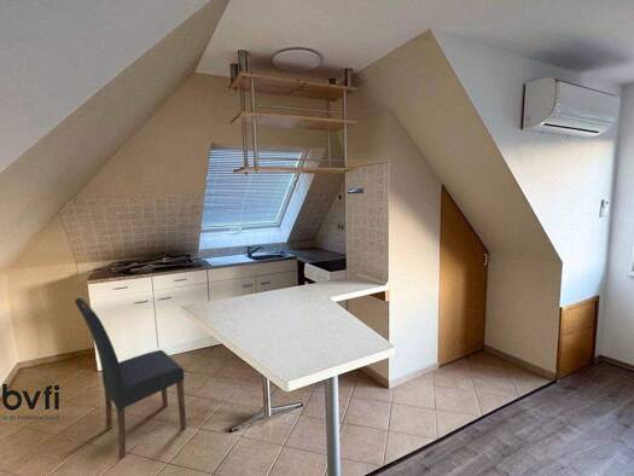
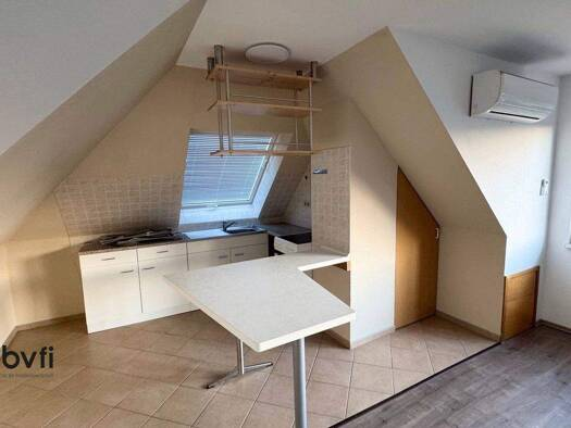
- dining chair (133, 365)
